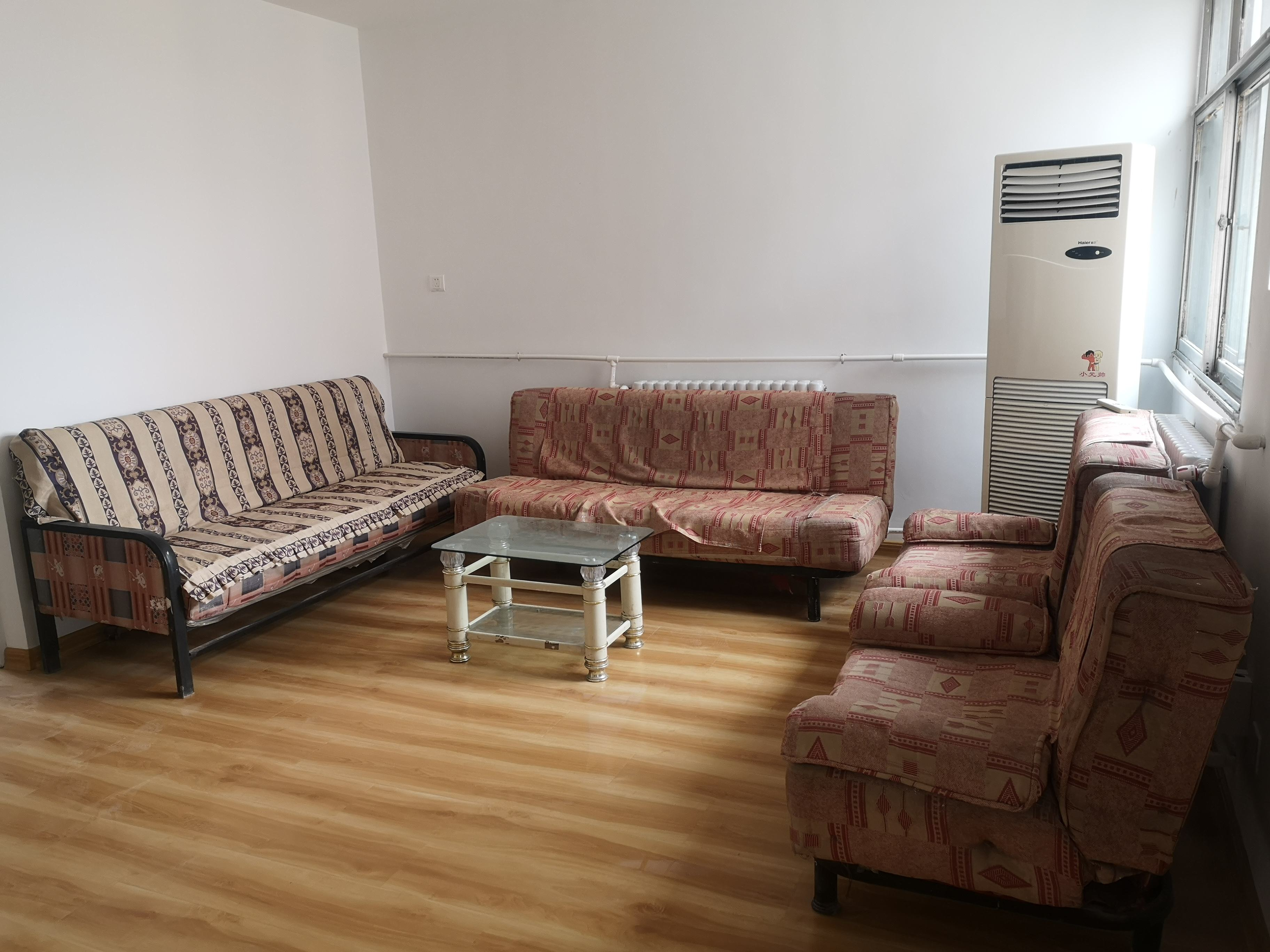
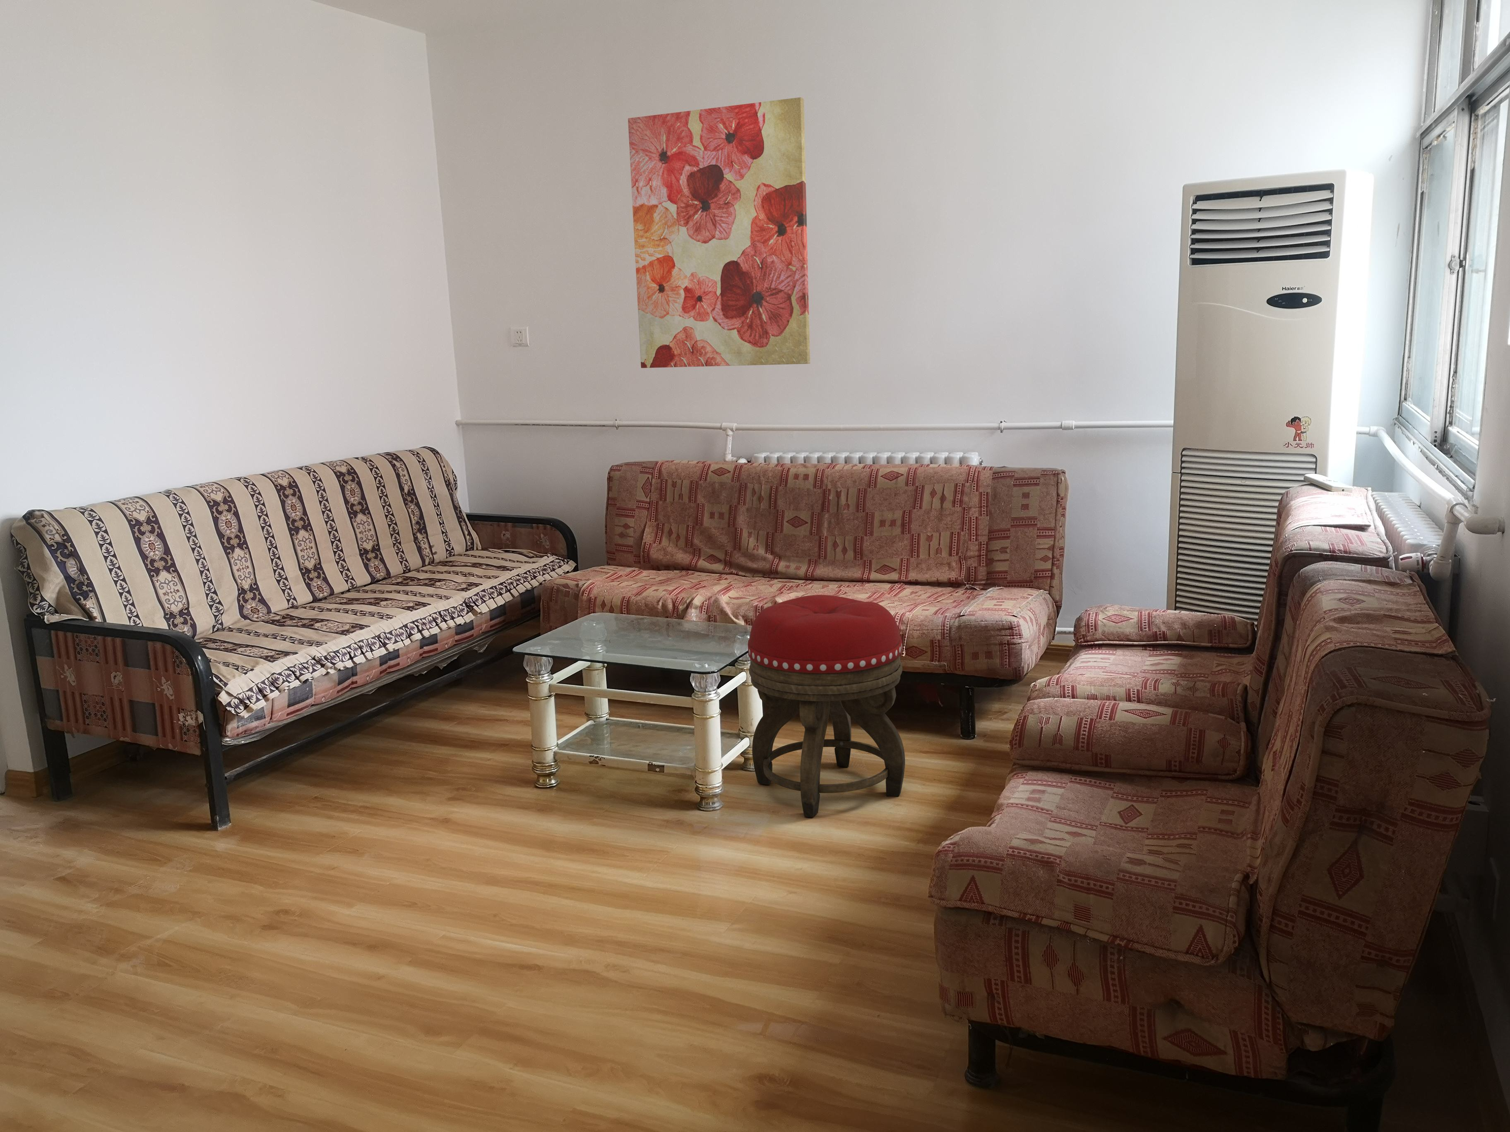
+ wall art (718, 240)
+ footstool (826, 698)
